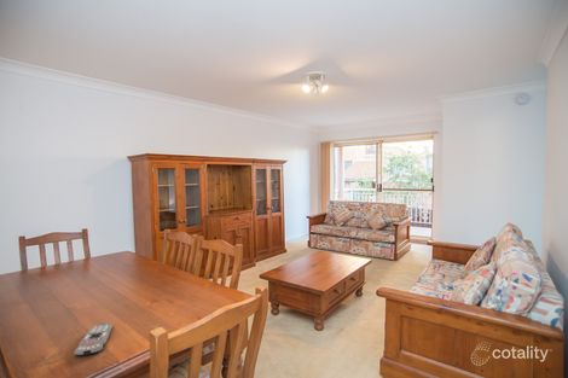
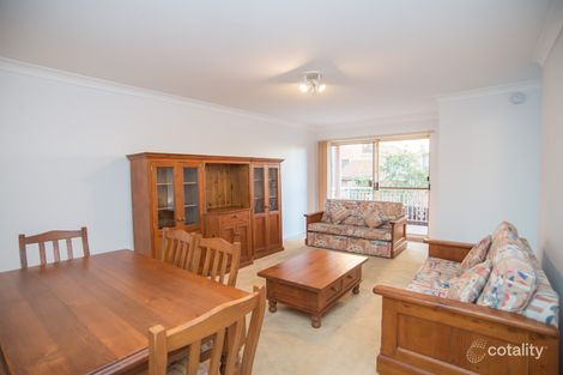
- remote control (95, 337)
